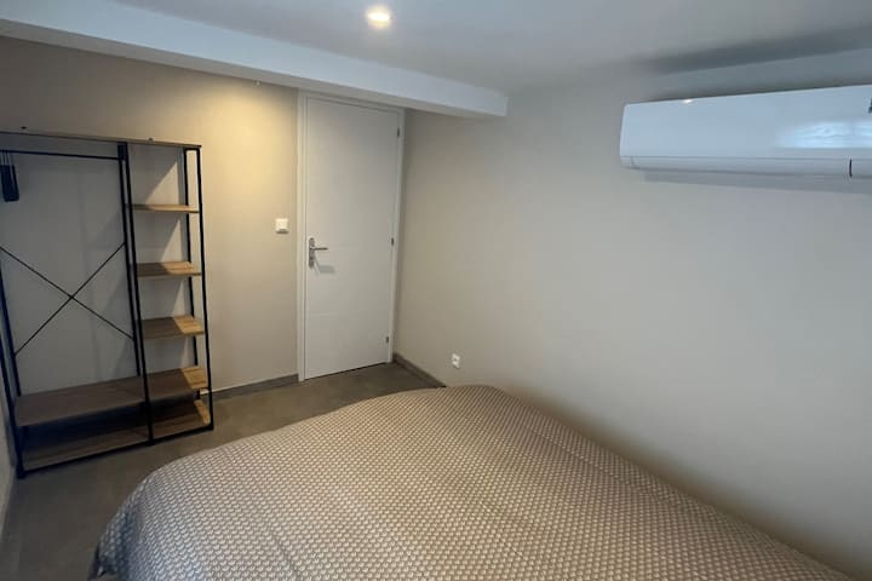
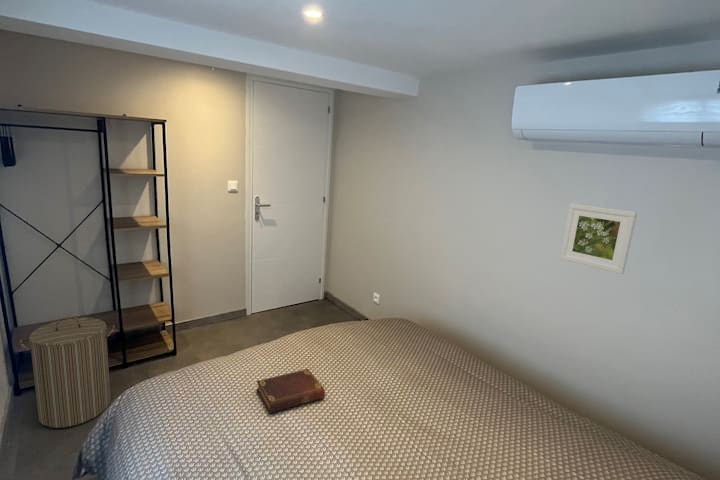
+ laundry hamper (72, 363)
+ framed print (595, 237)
+ book (290, 390)
